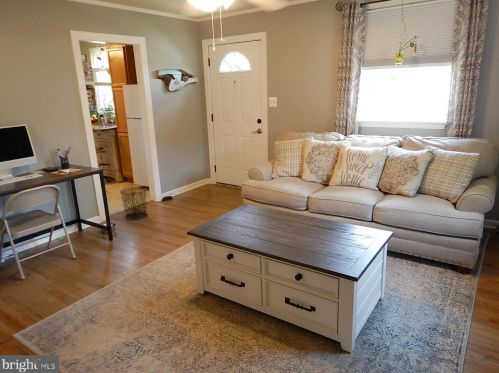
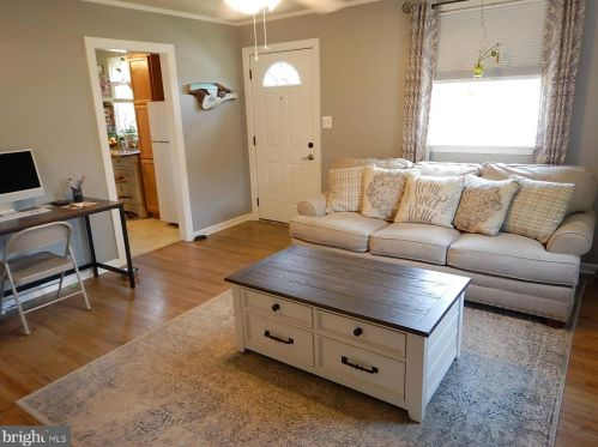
- waste bin (134, 203)
